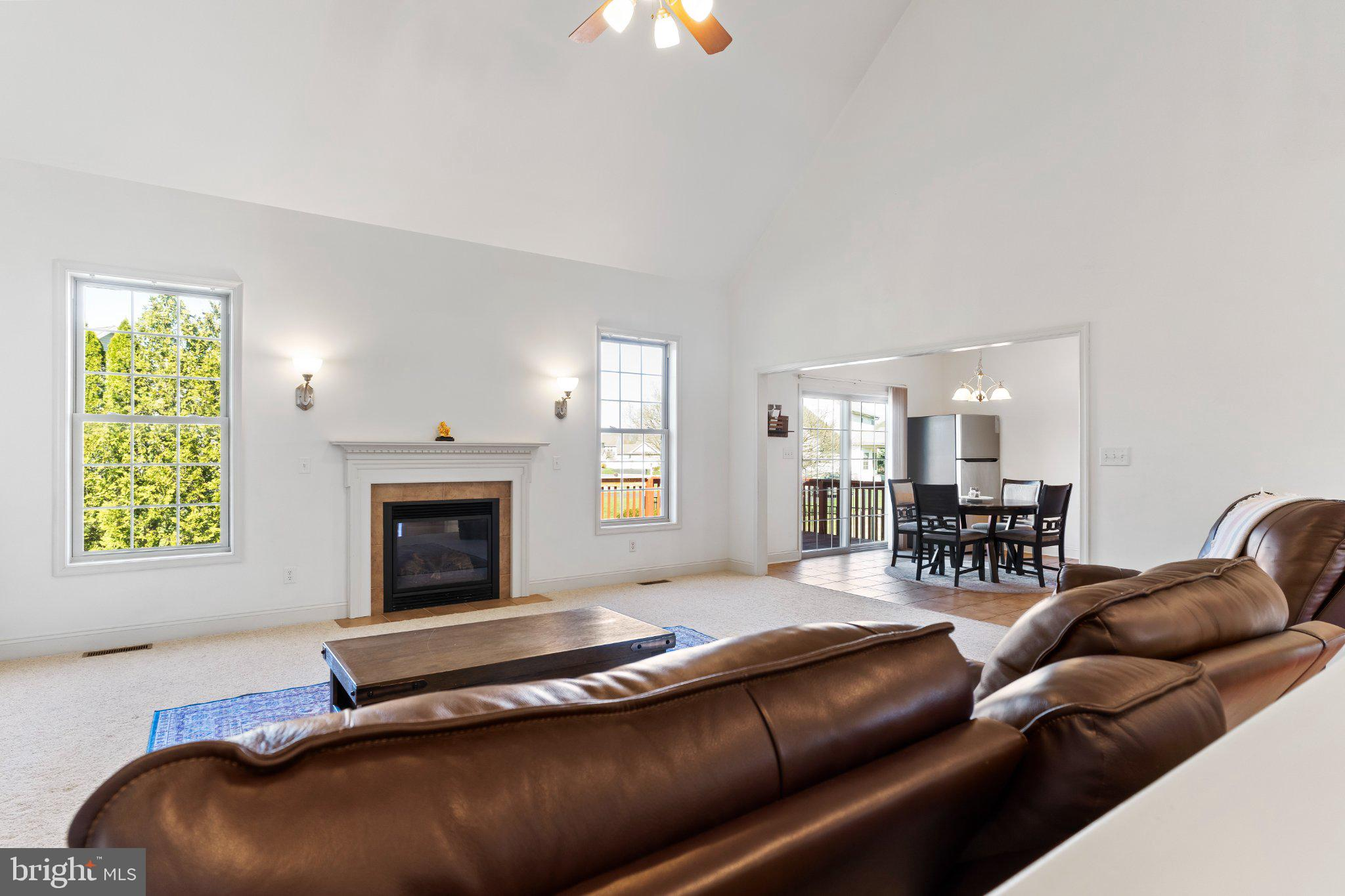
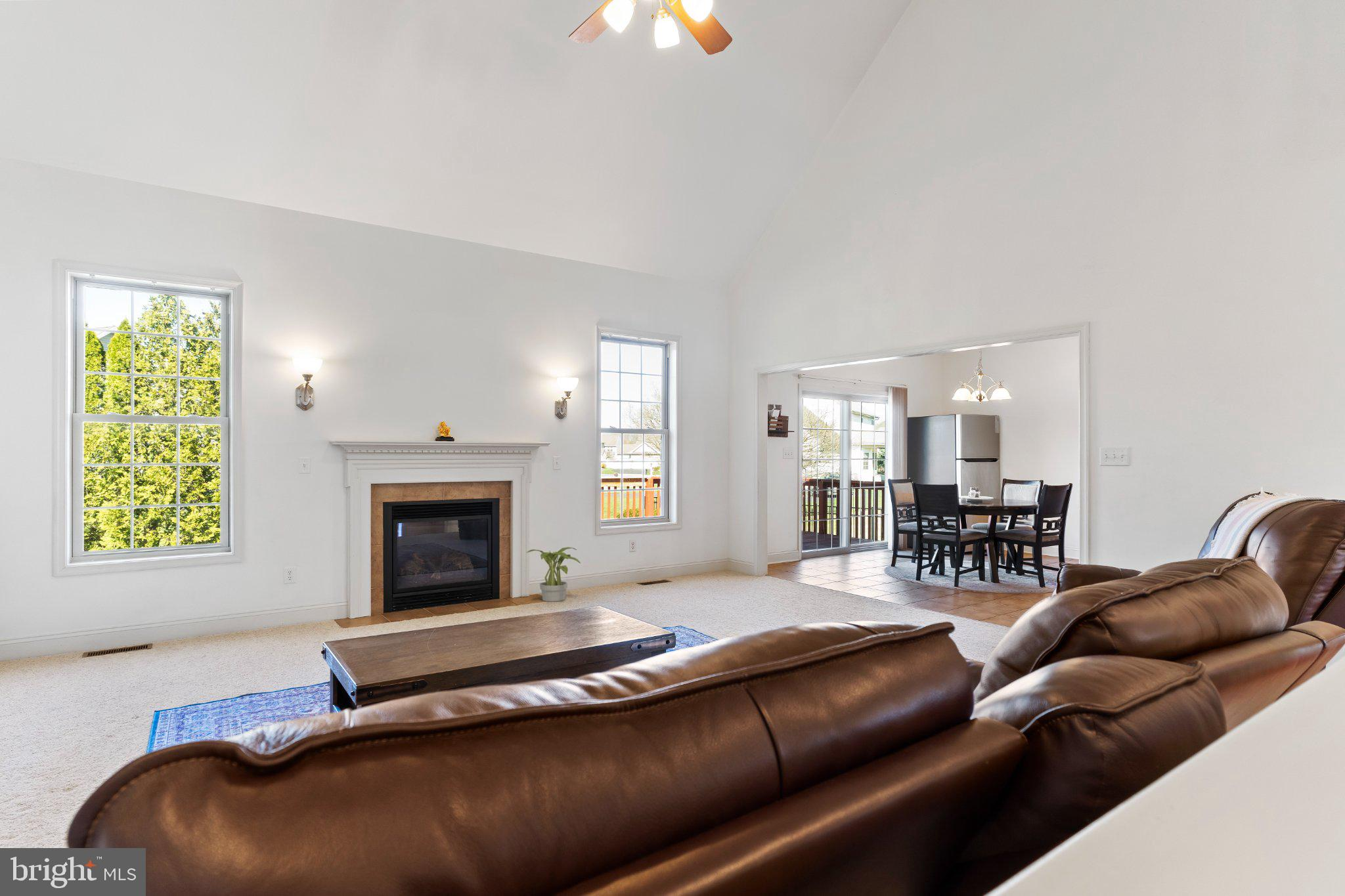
+ potted plant (554, 574)
